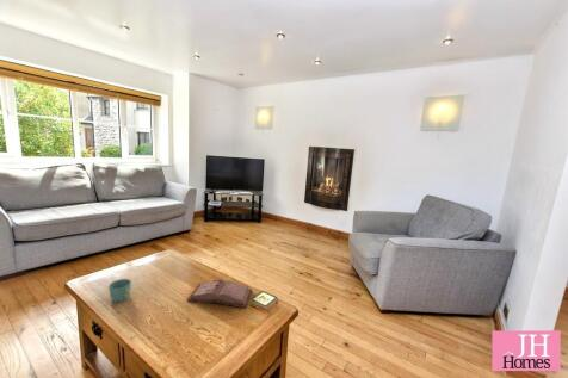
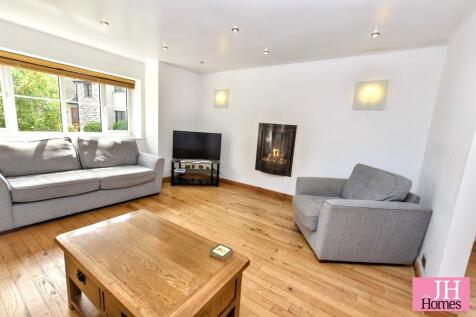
- hardback book (221, 291)
- mug (122, 291)
